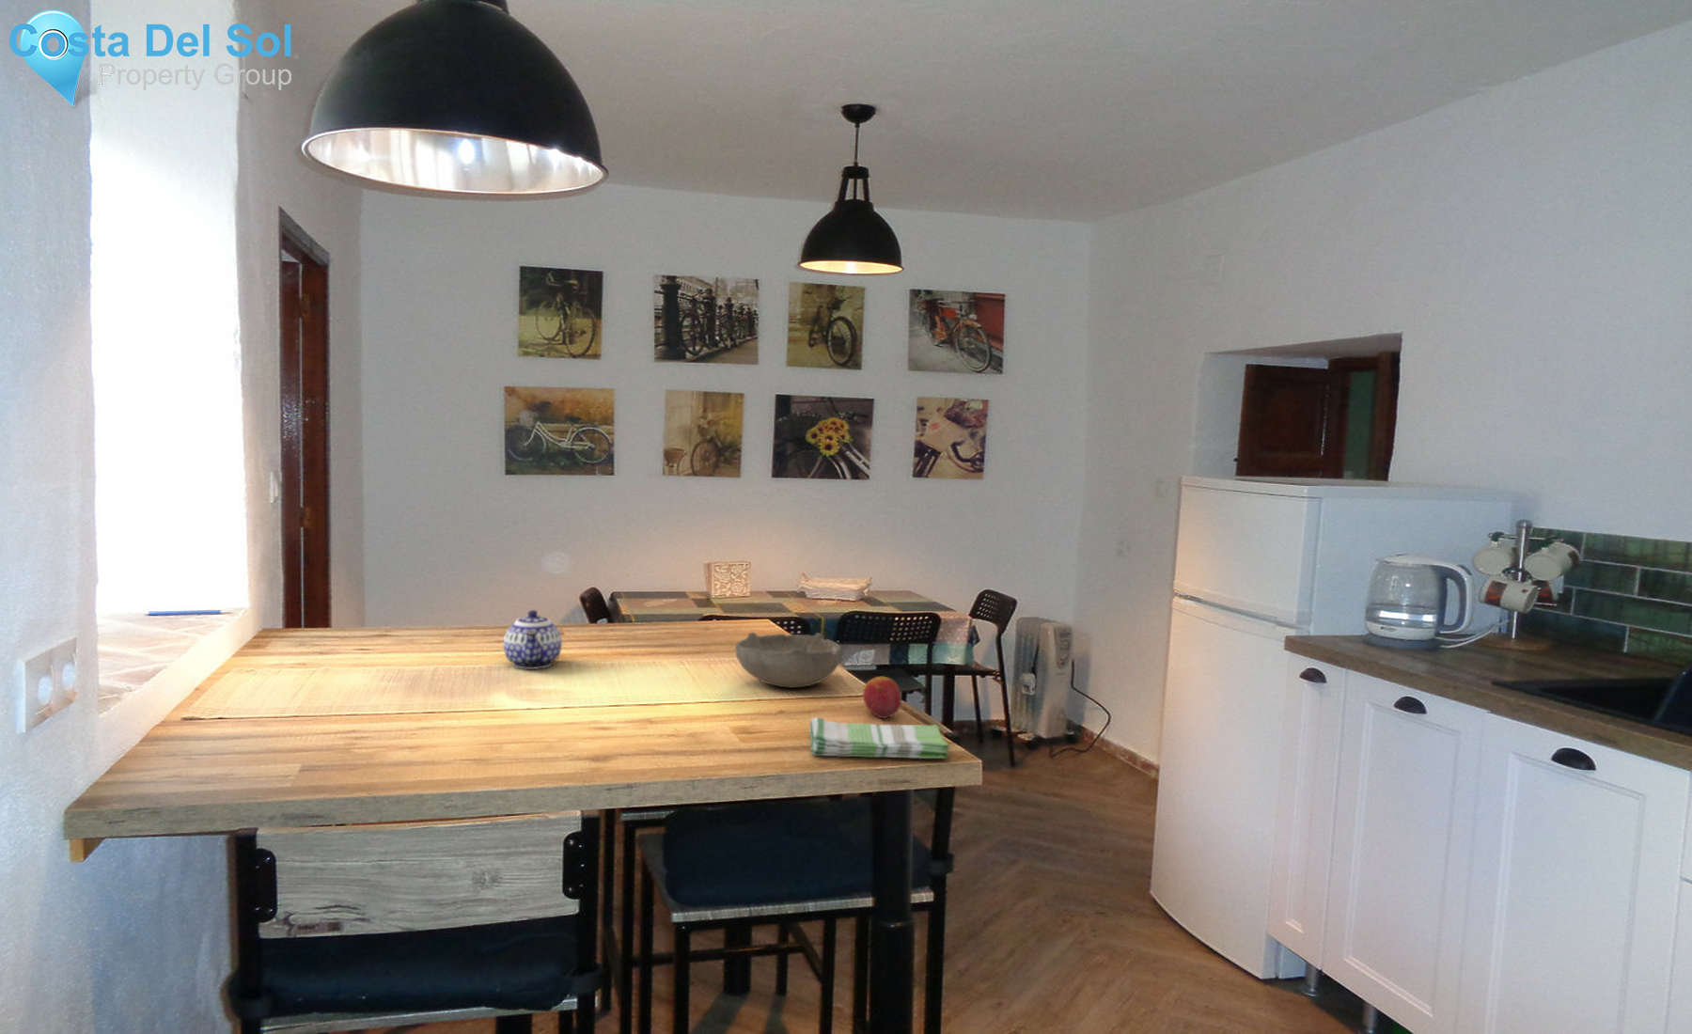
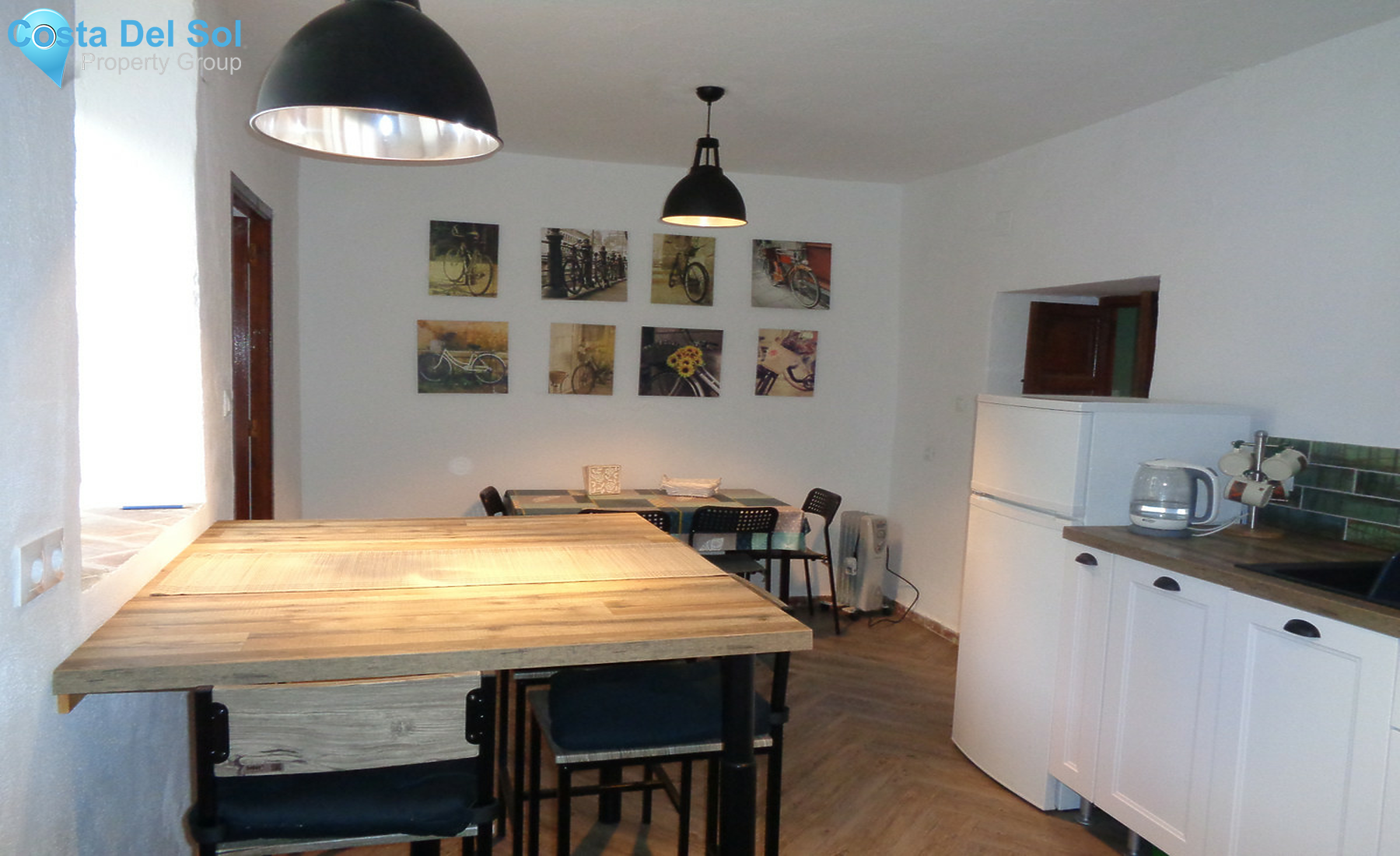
- dish towel (877, 734)
- teapot (533, 638)
- fruit (881, 696)
- bowl (789, 661)
